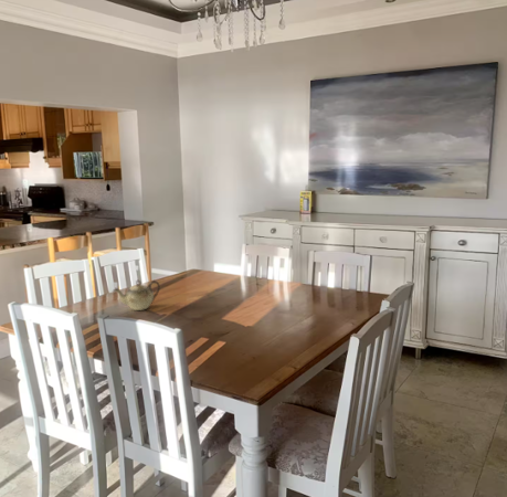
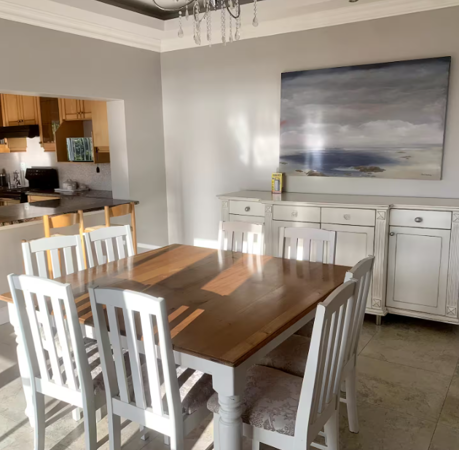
- teapot (136, 294)
